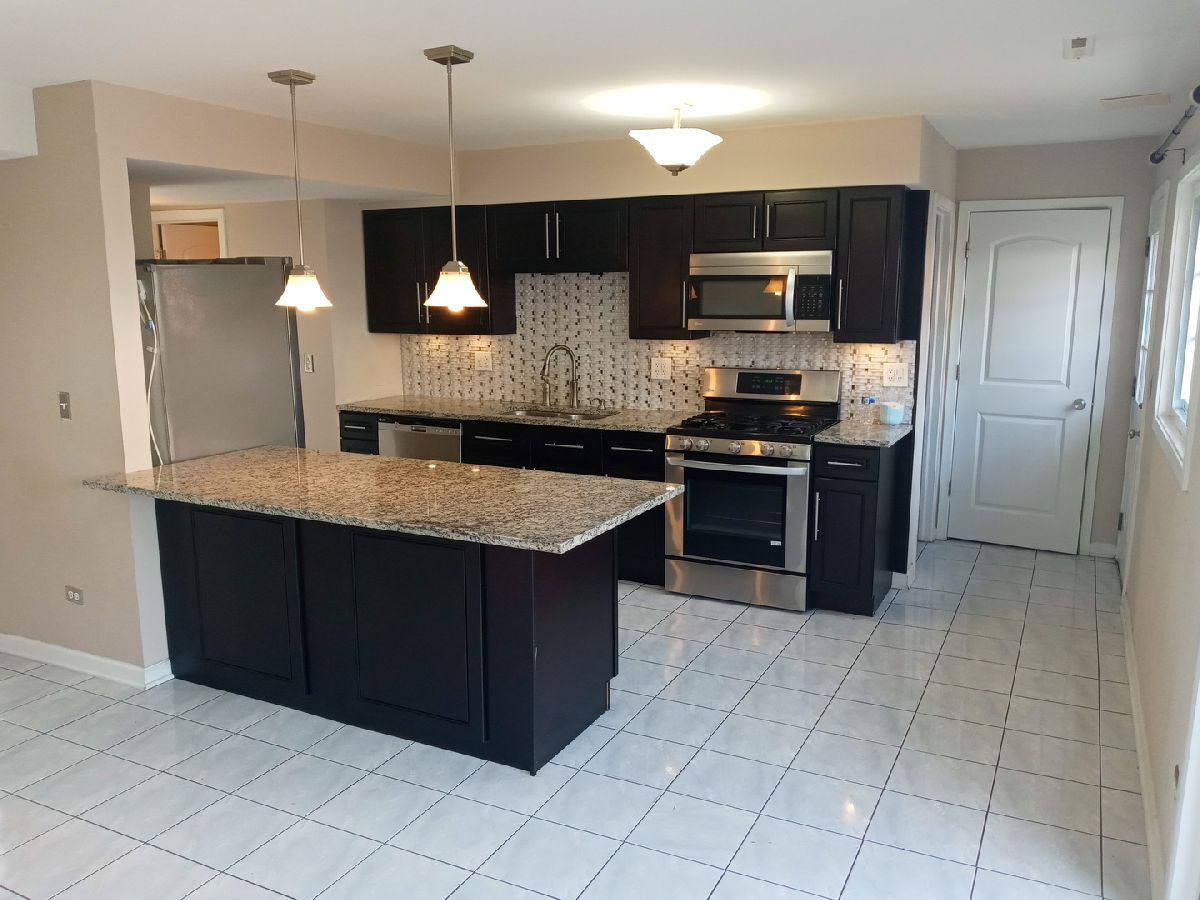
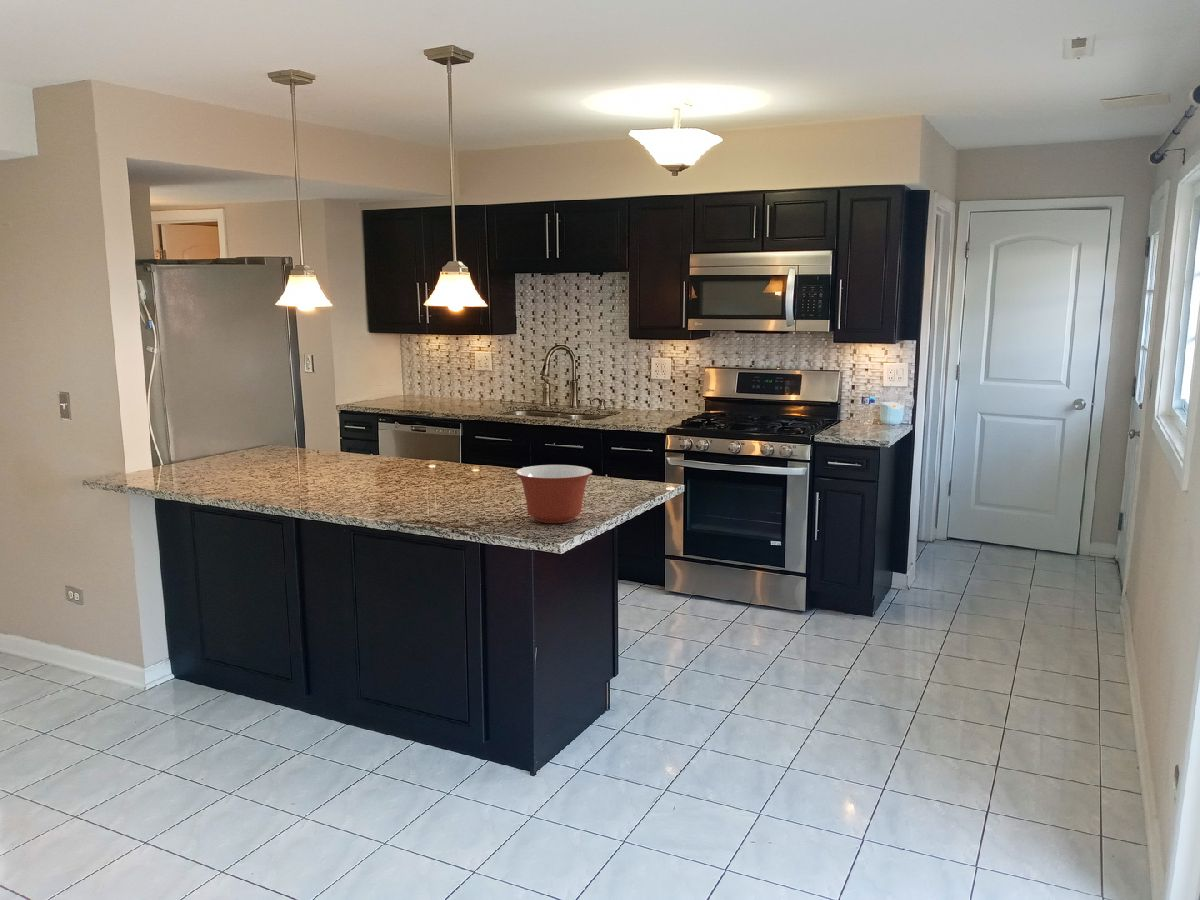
+ mixing bowl (554, 495)
